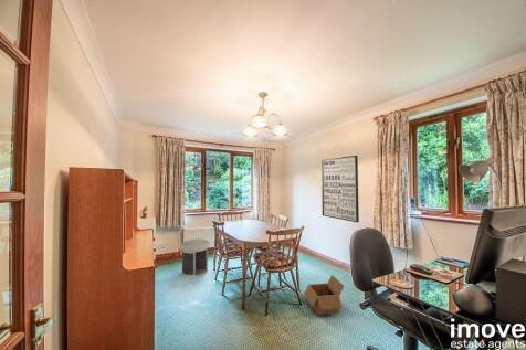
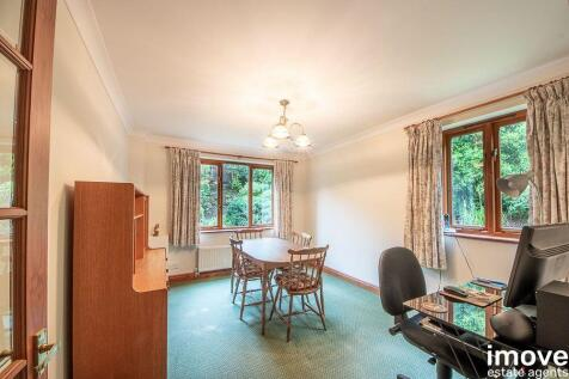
- revolving door (194, 256)
- wall art (338, 188)
- box (323, 293)
